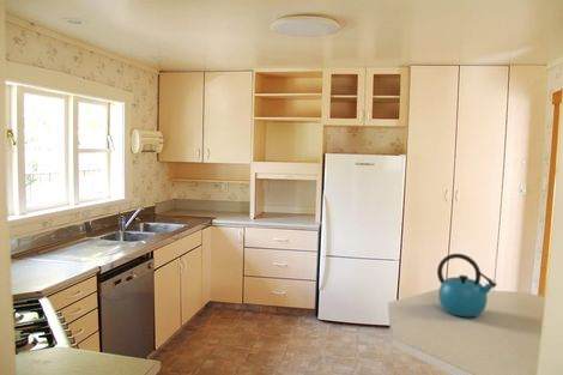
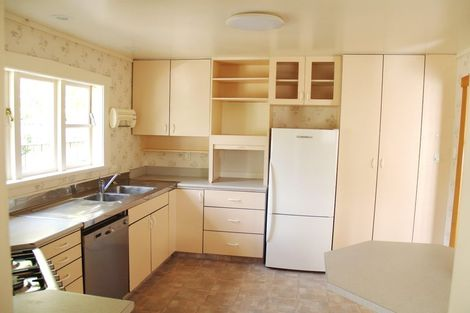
- kettle (465, 284)
